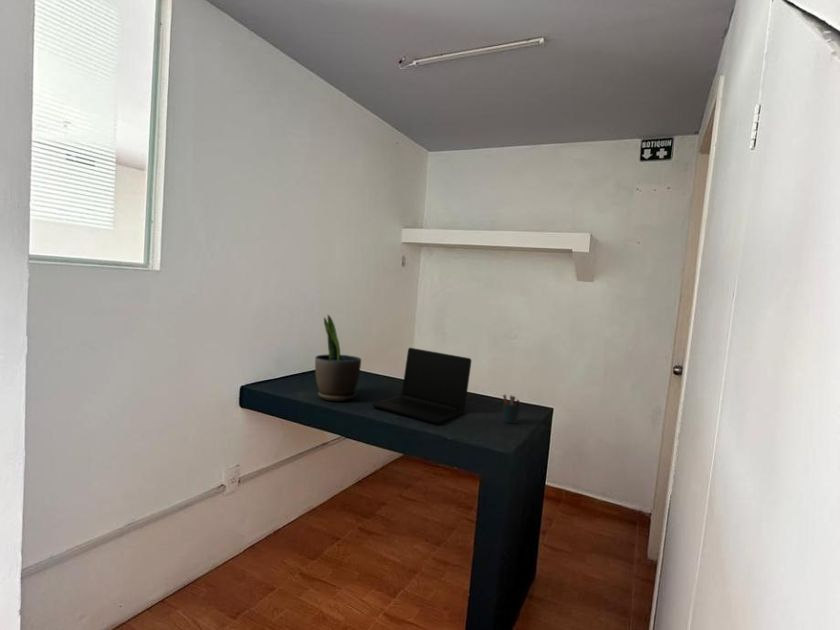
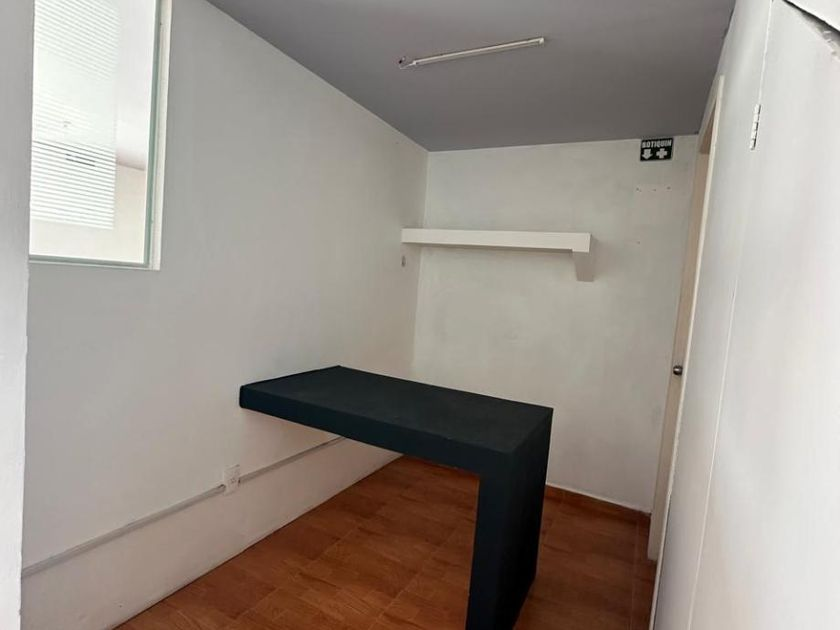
- laptop (422, 382)
- potted plant (338, 355)
- pen holder (510, 407)
